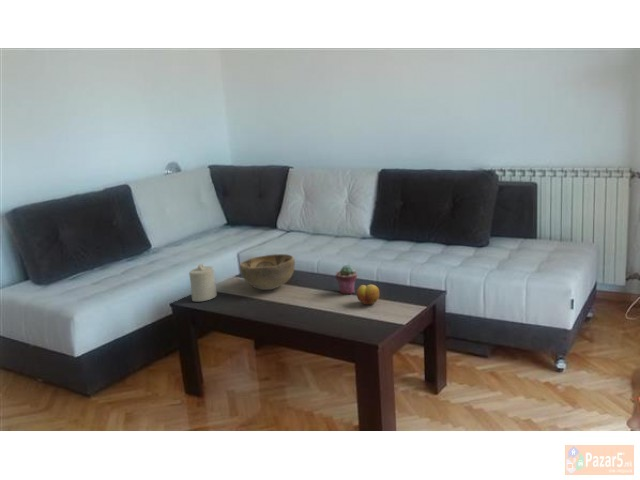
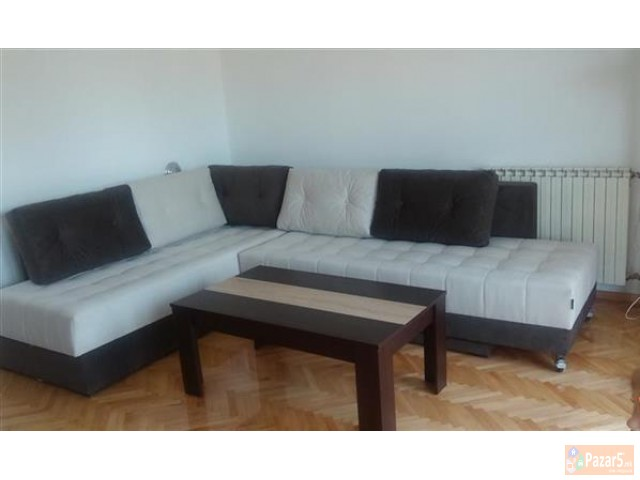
- potted succulent (346, 278)
- fruit (367, 294)
- decorative bowl (268, 273)
- candle (202, 280)
